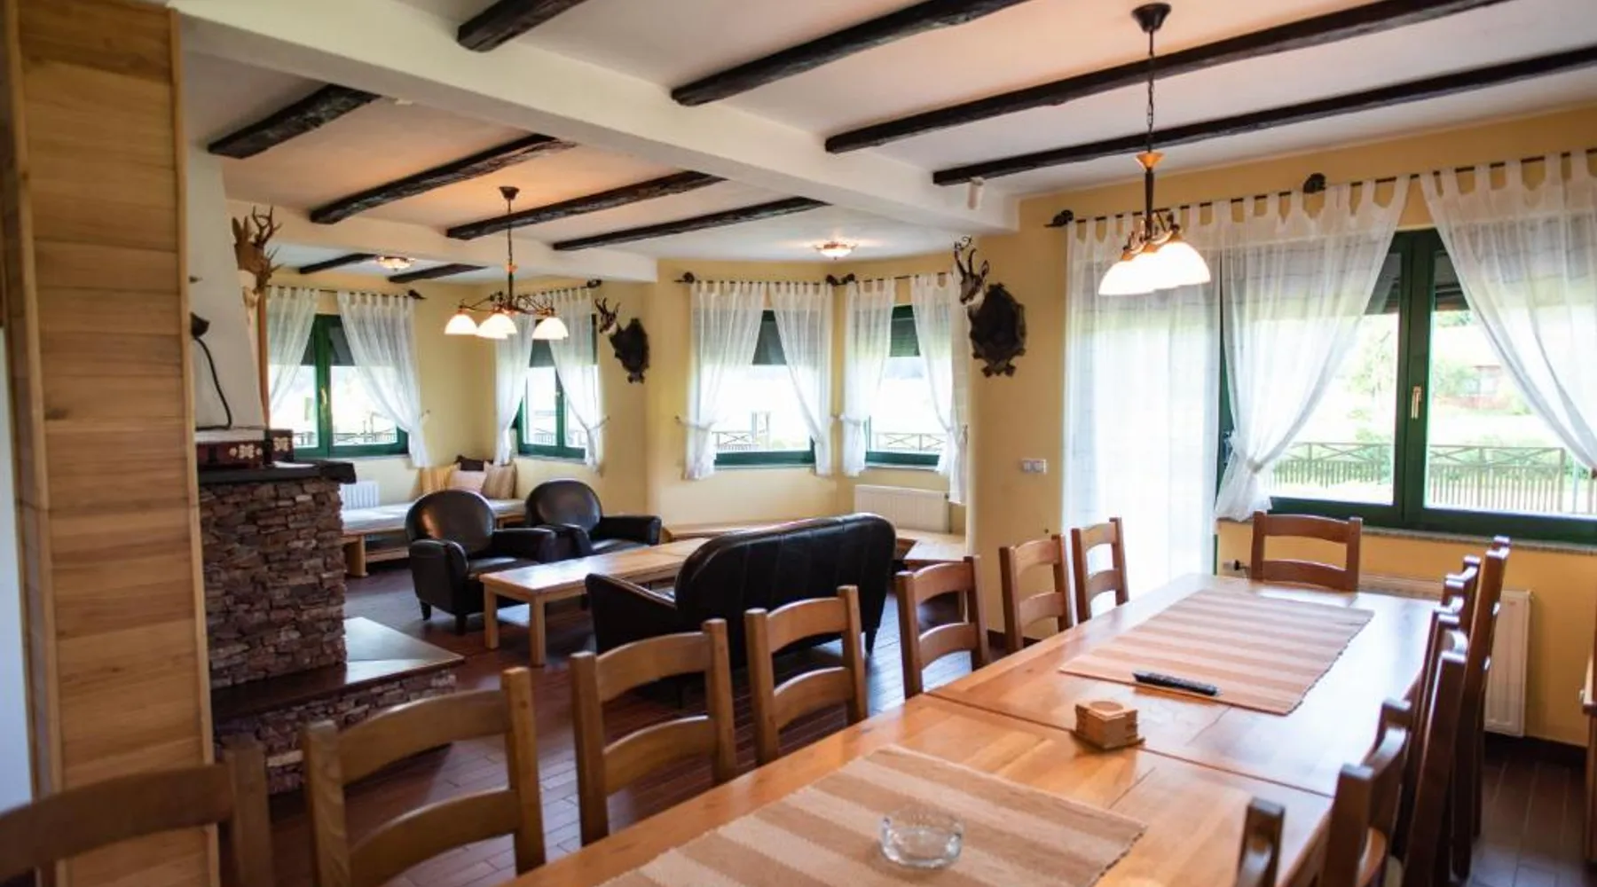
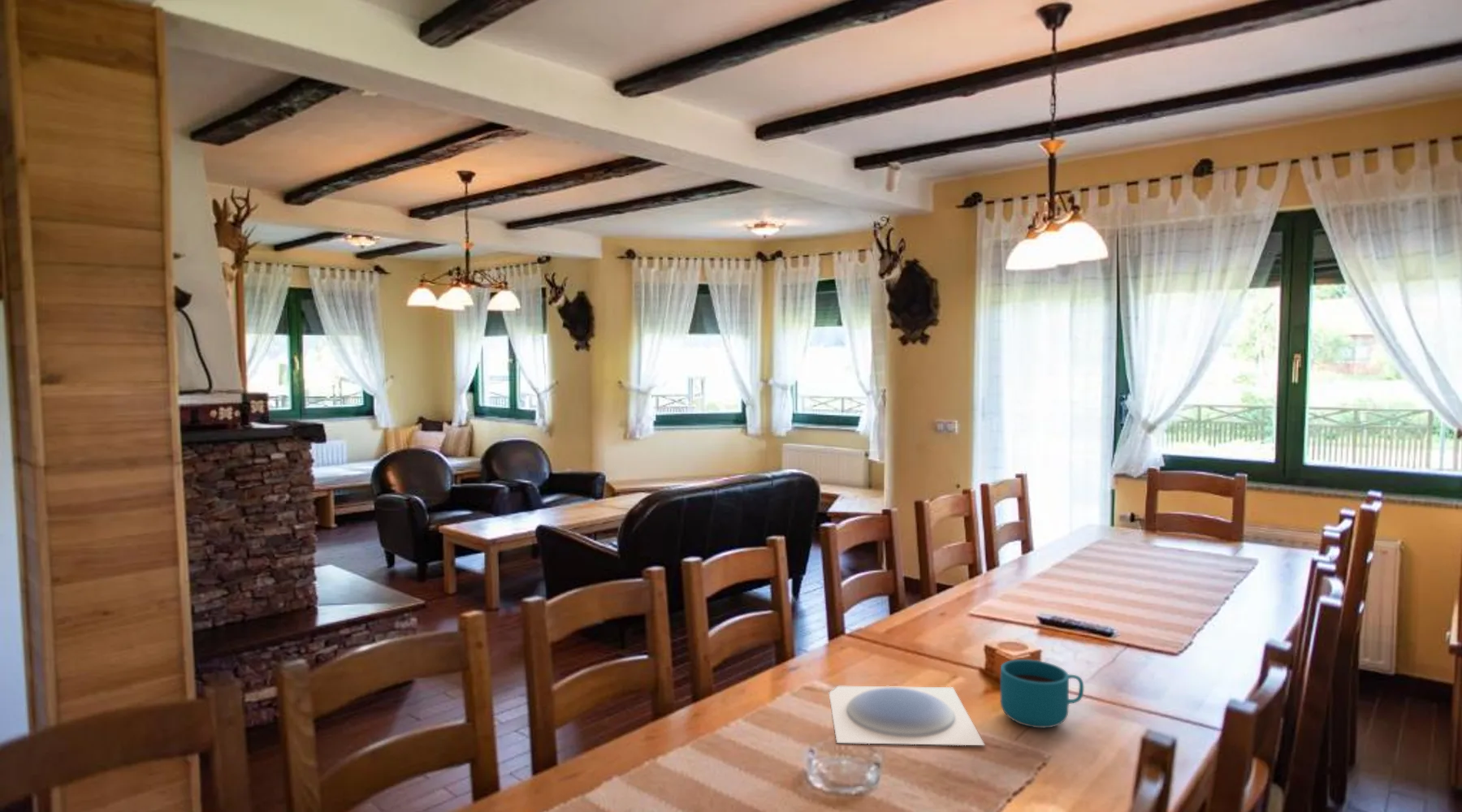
+ cup (1043, 694)
+ plate (899, 706)
